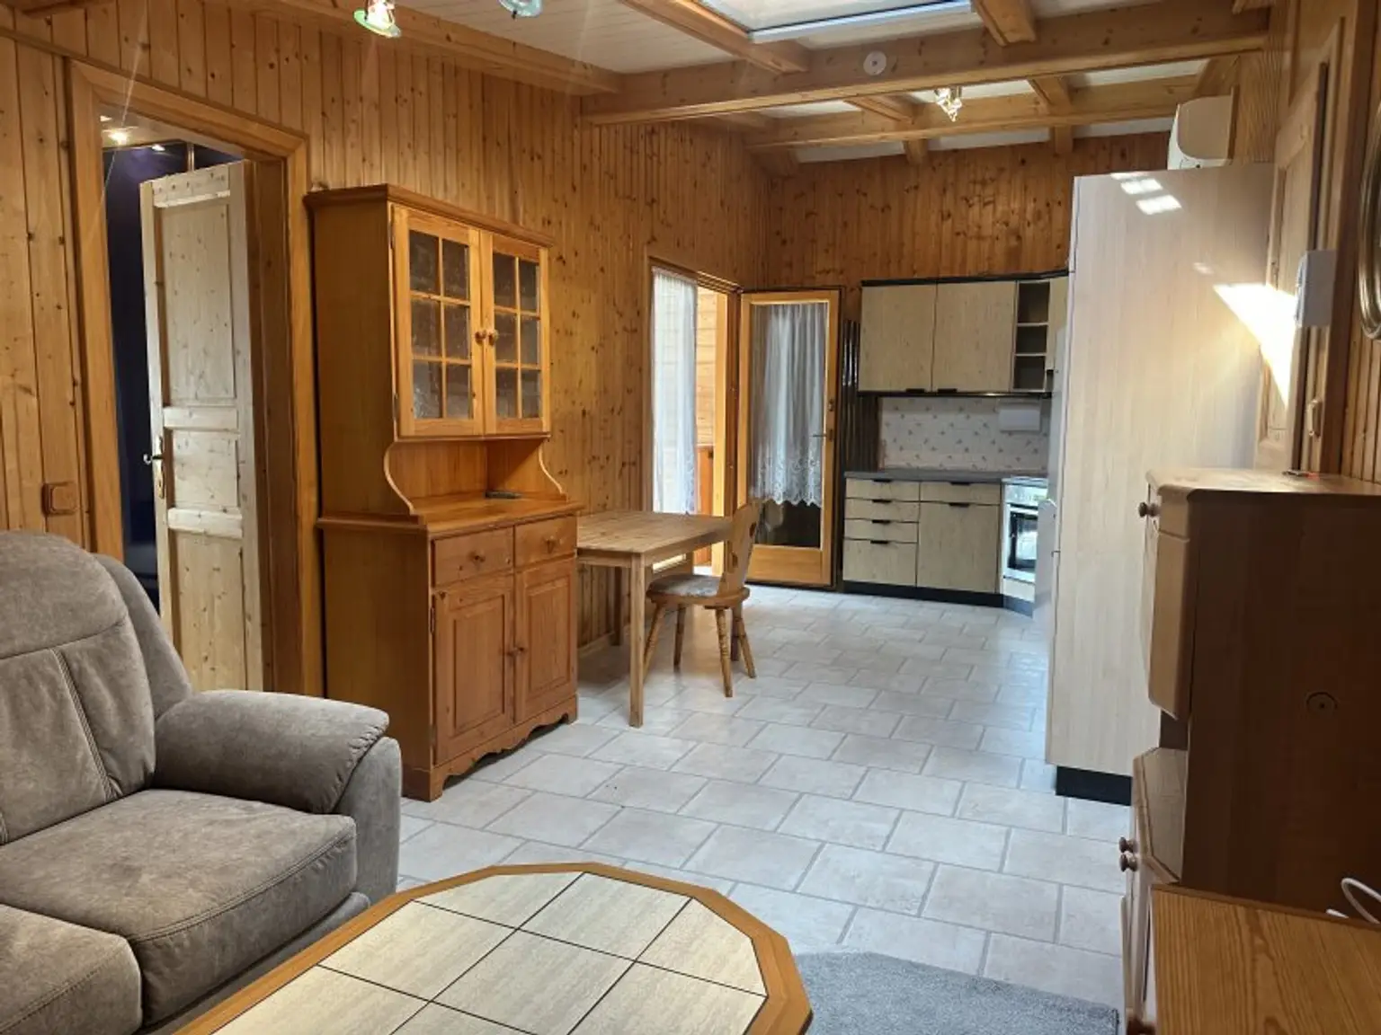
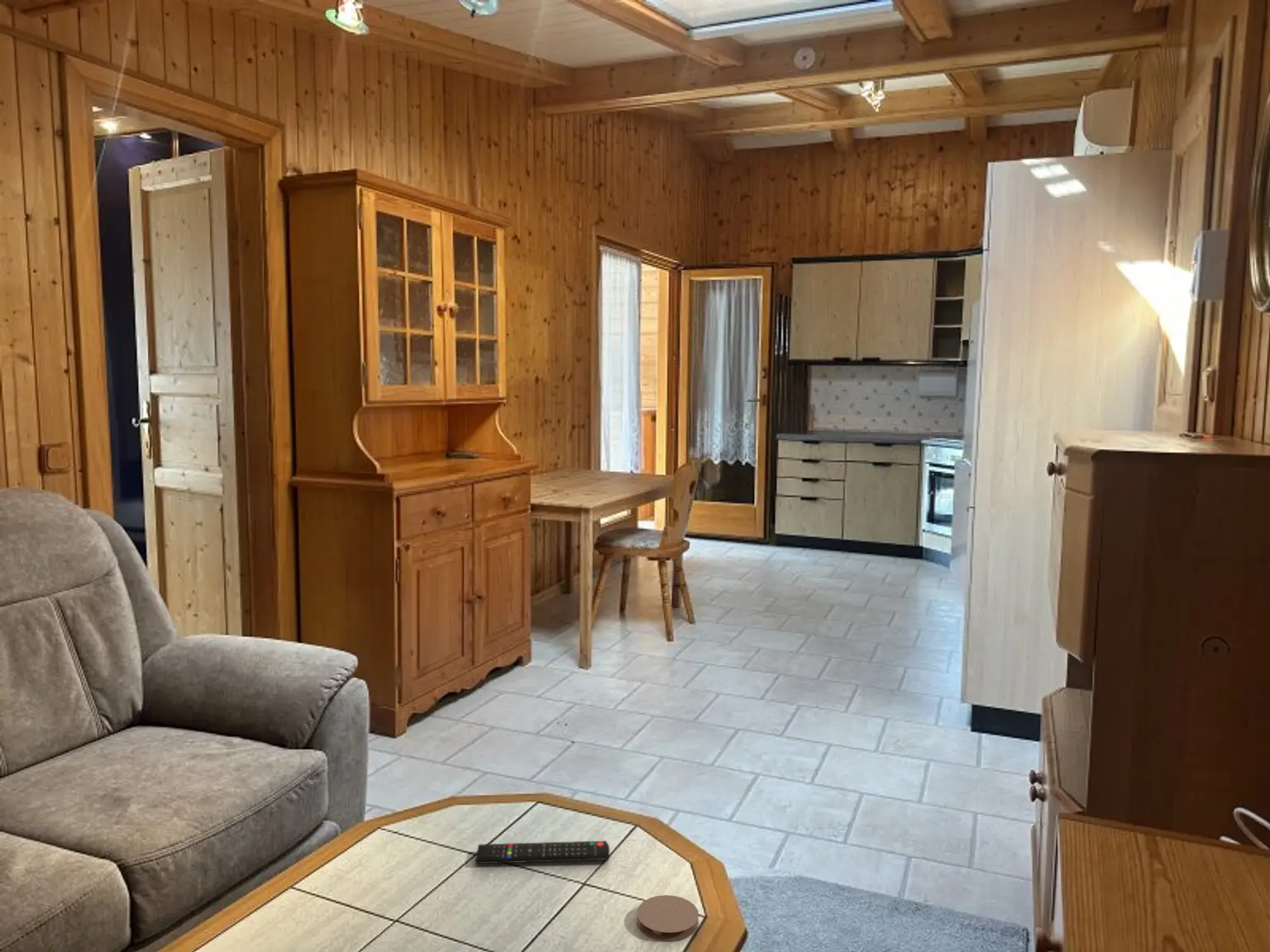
+ coaster (667, 916)
+ remote control (543, 853)
